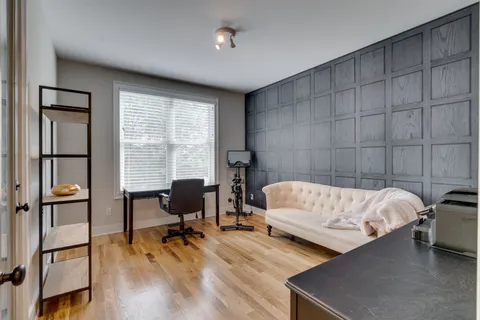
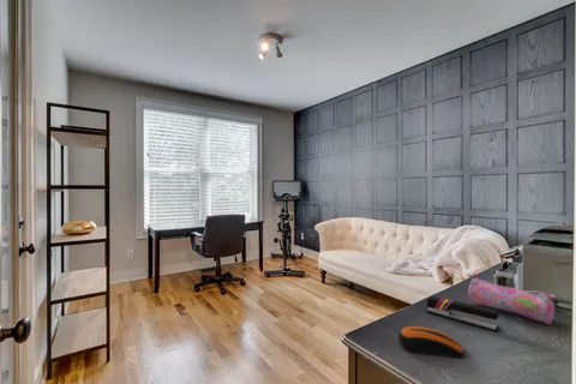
+ stapler (460, 311)
+ pencil case (509, 298)
+ computer mouse (428, 338)
